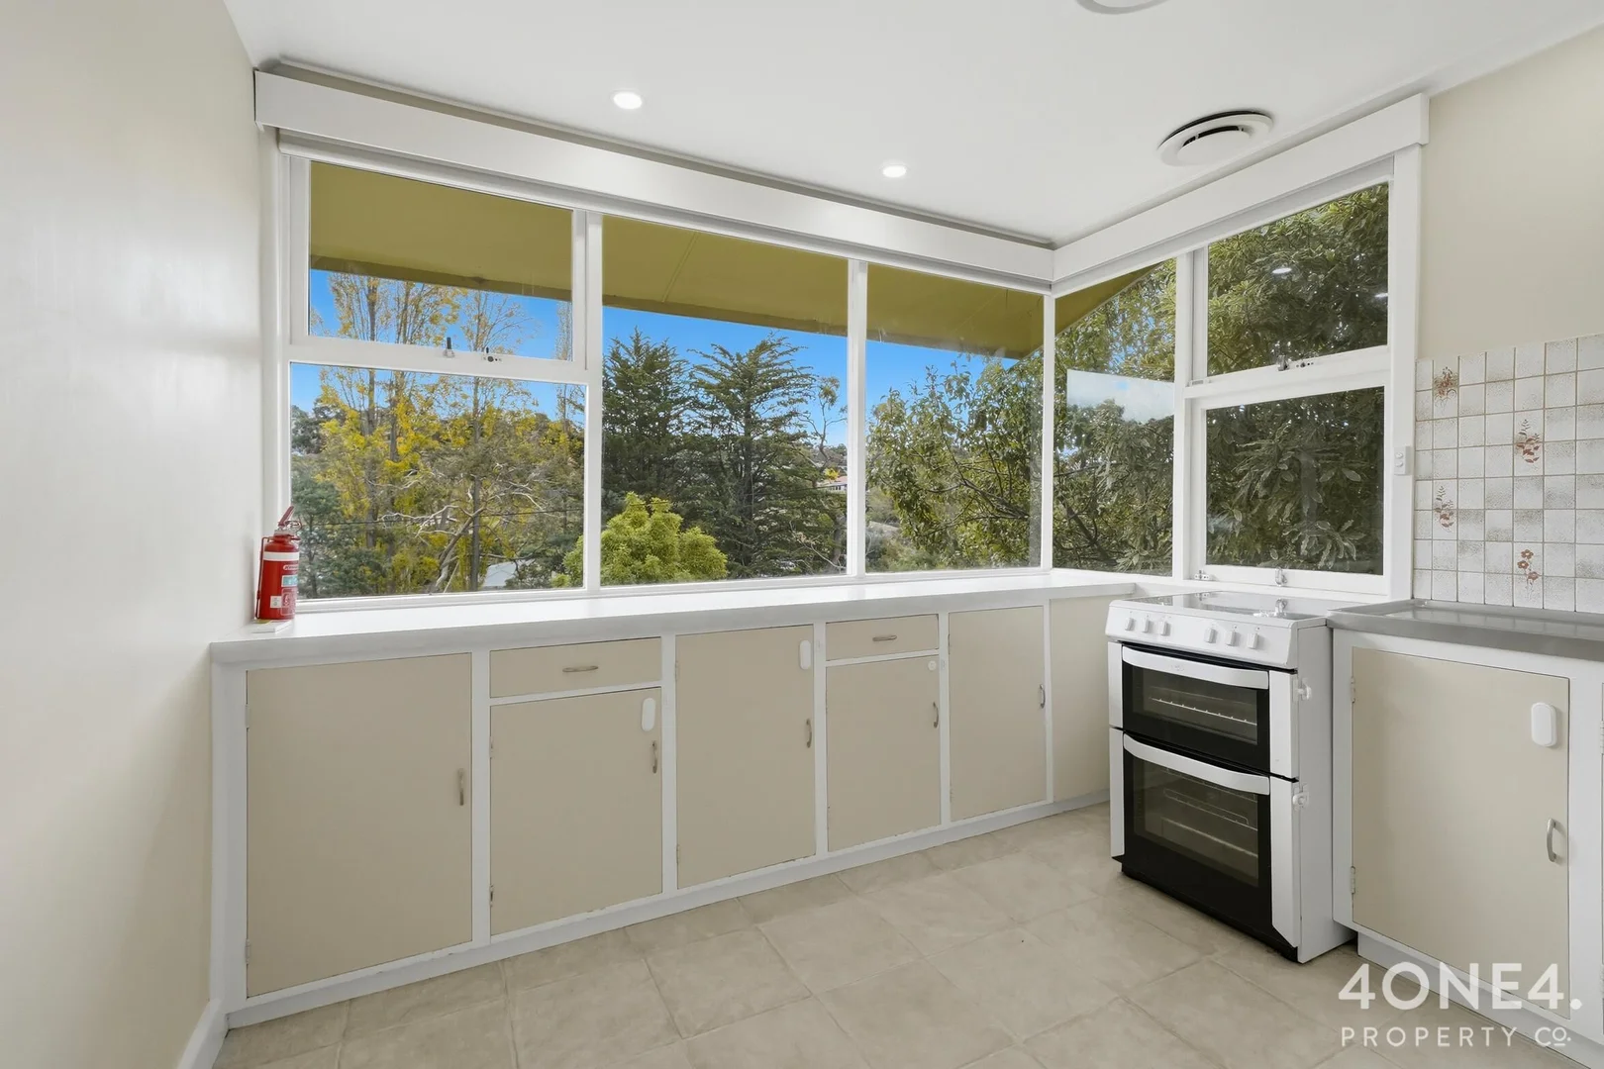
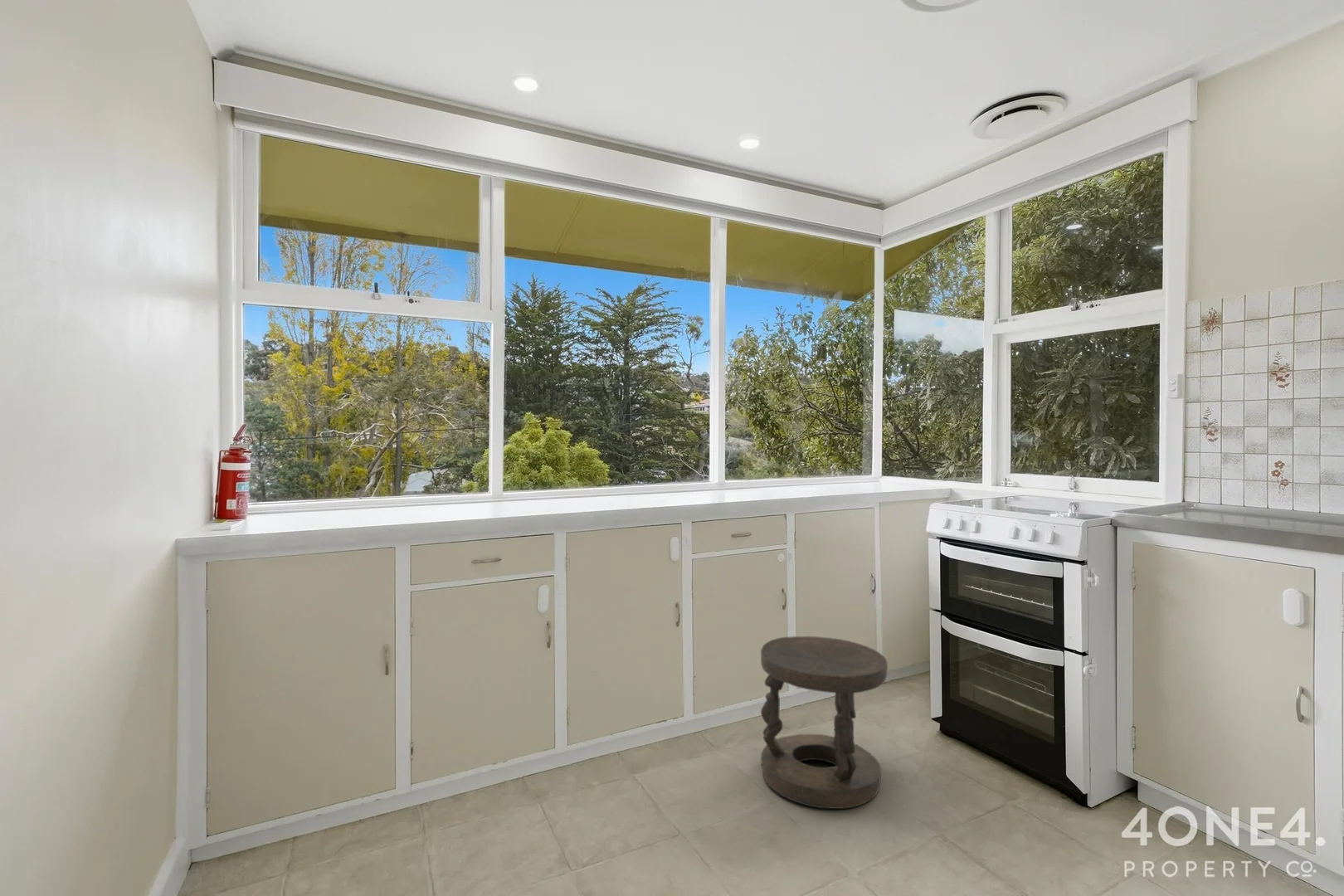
+ stool (834, 718)
